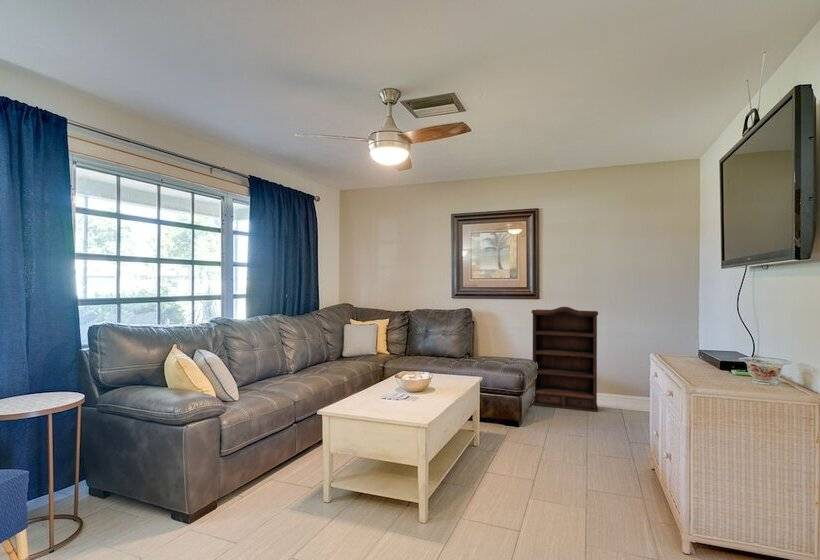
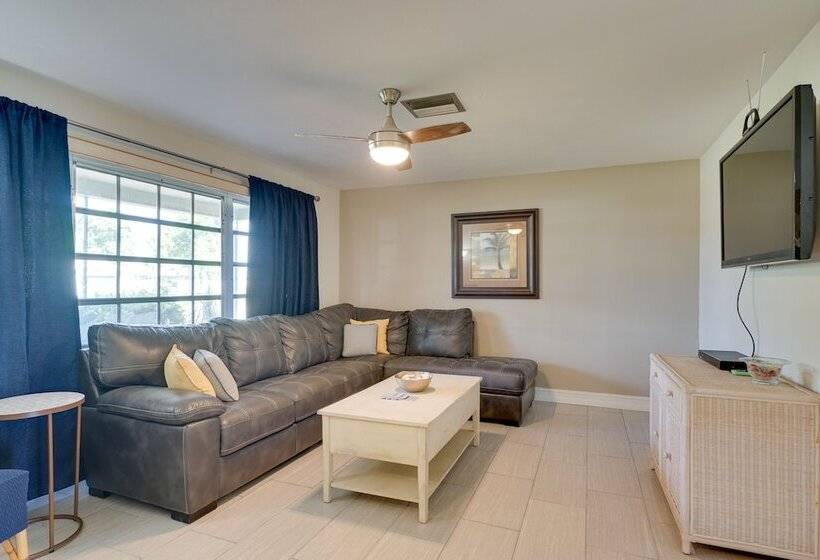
- bookshelf (564, 356)
